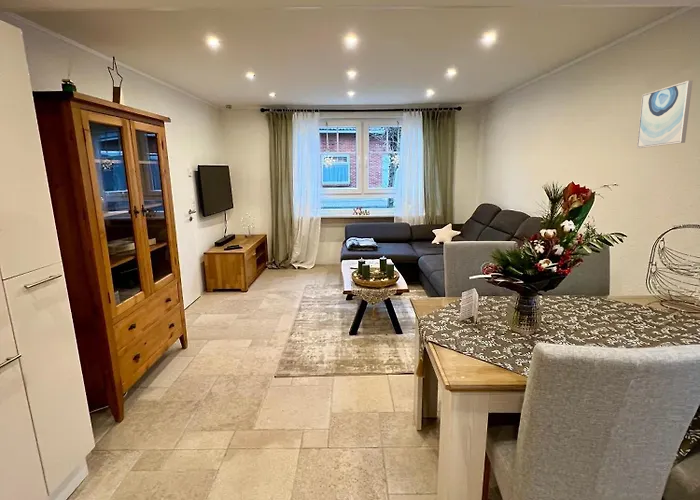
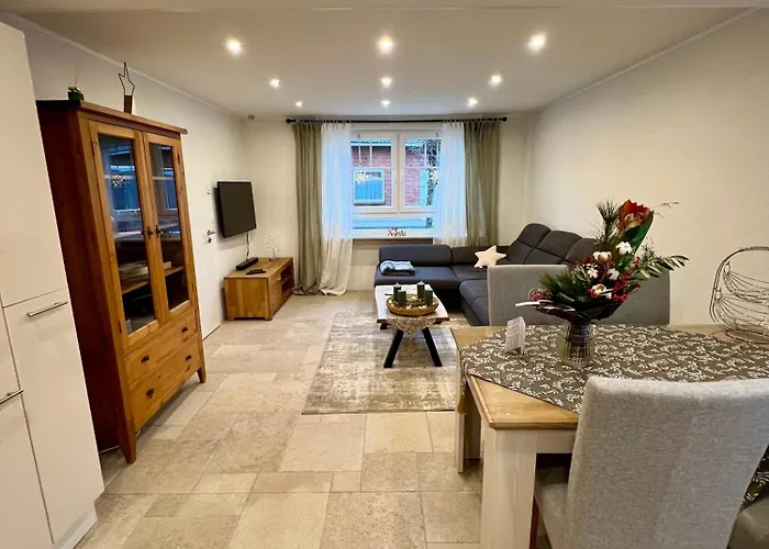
- wall art (662, 117)
